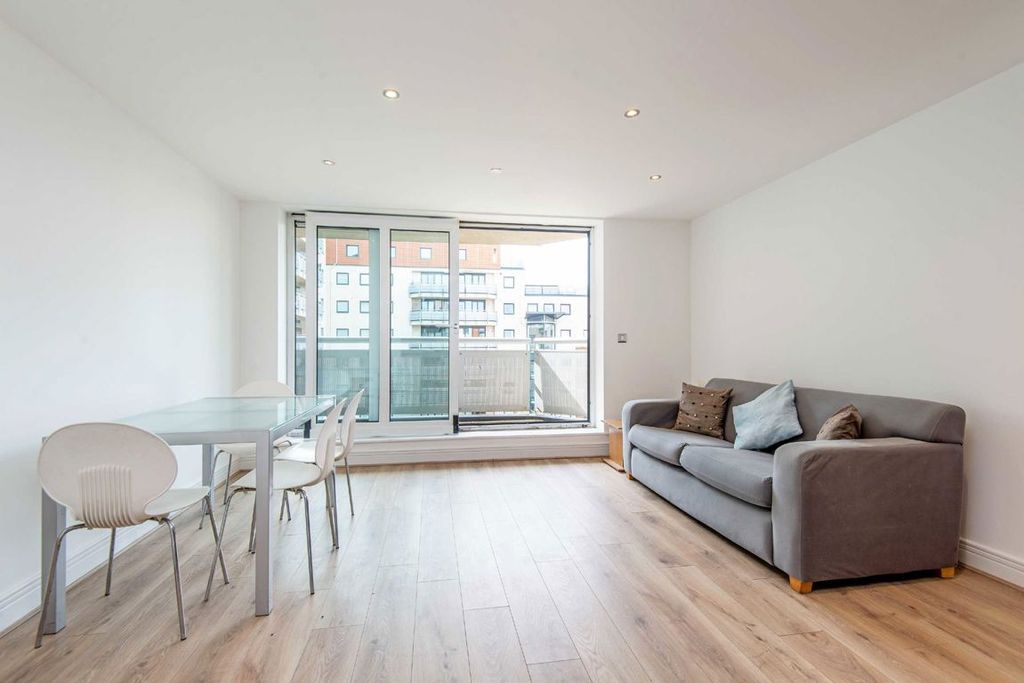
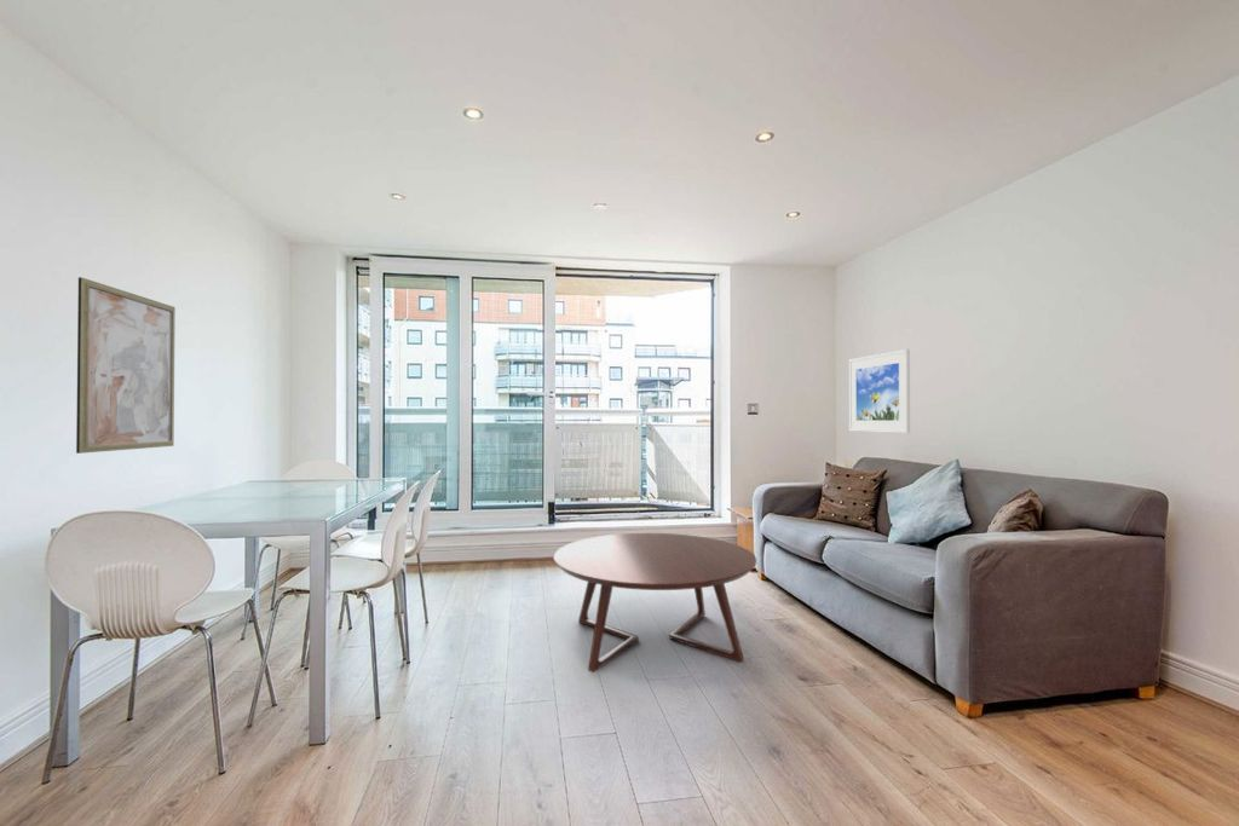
+ wall art (132, 371)
+ coffee table (653, 589)
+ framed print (876, 393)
